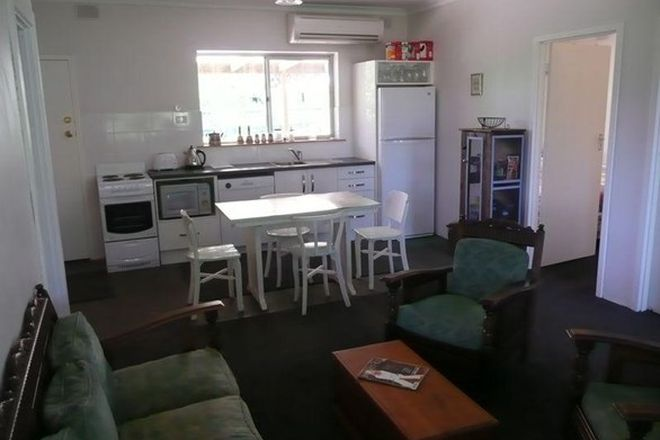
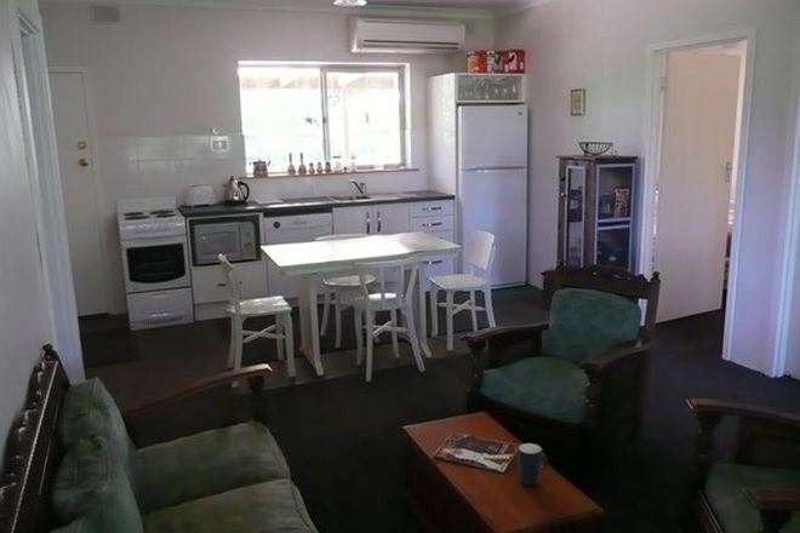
+ mug (532, 464)
